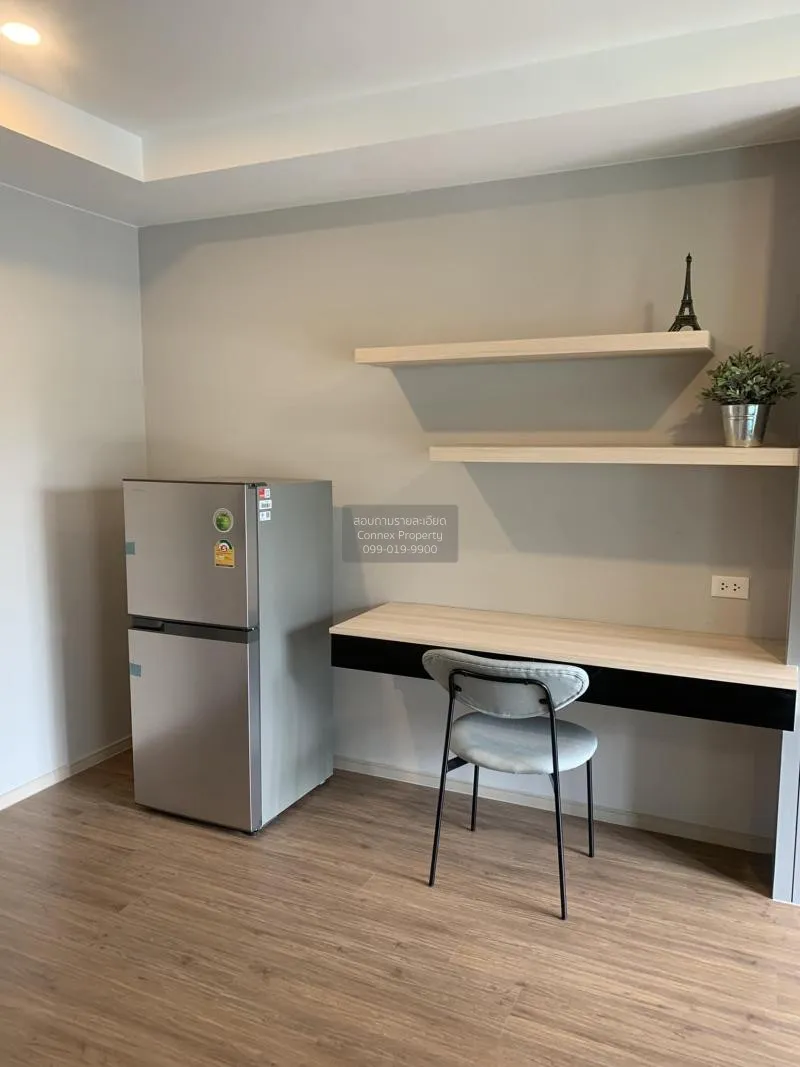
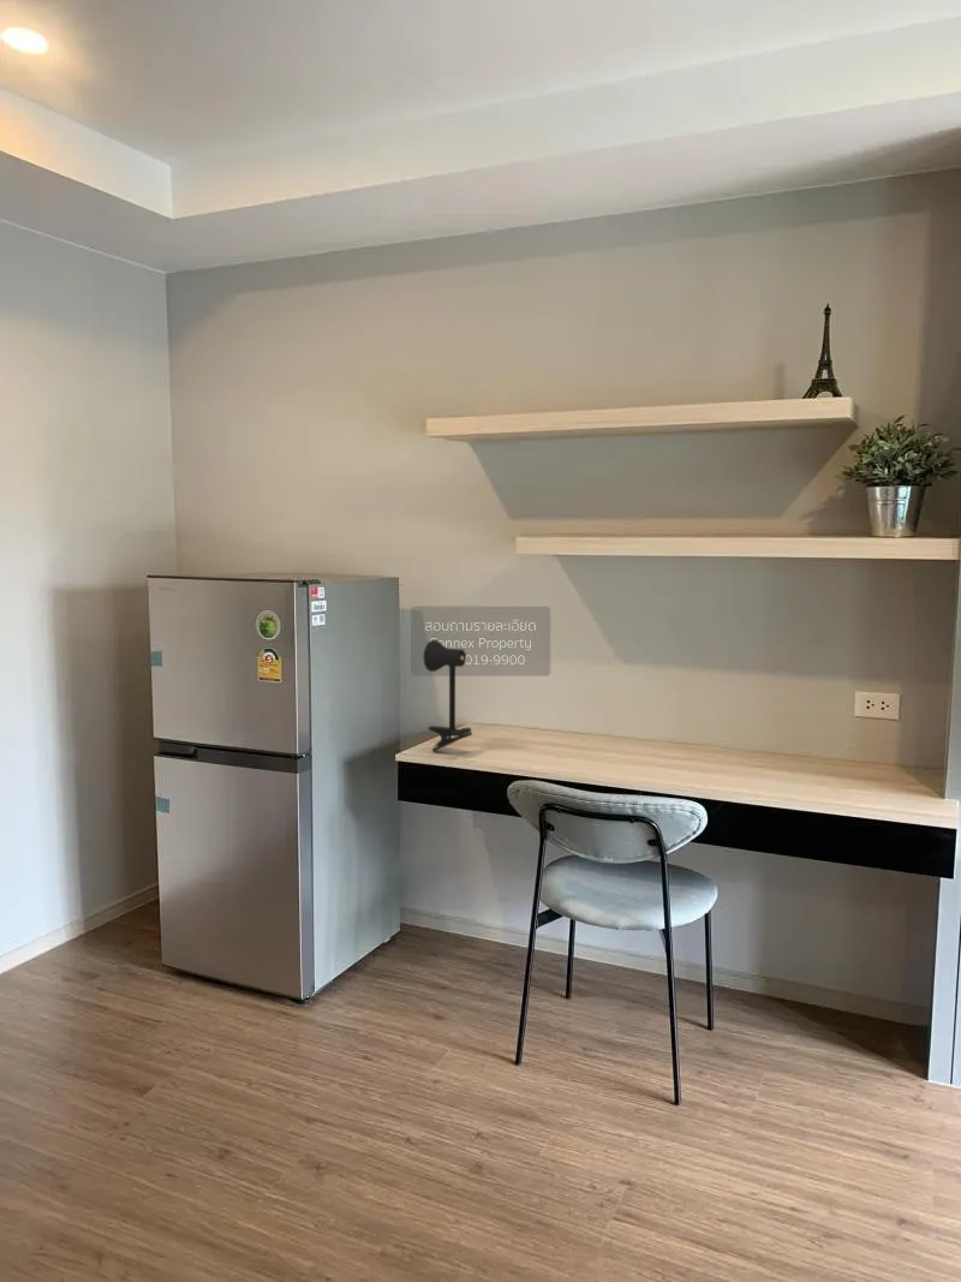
+ desk lamp (449, 697)
